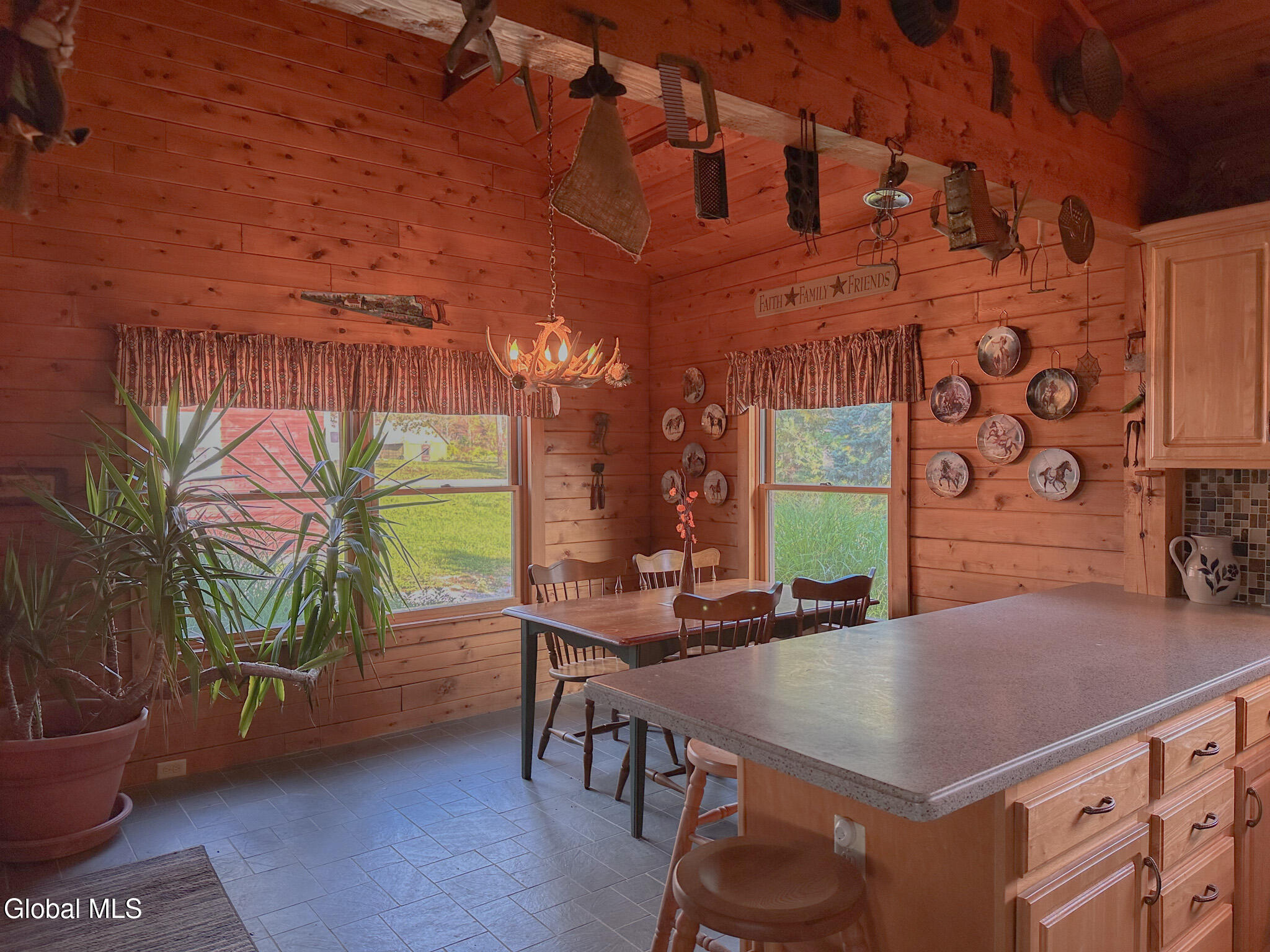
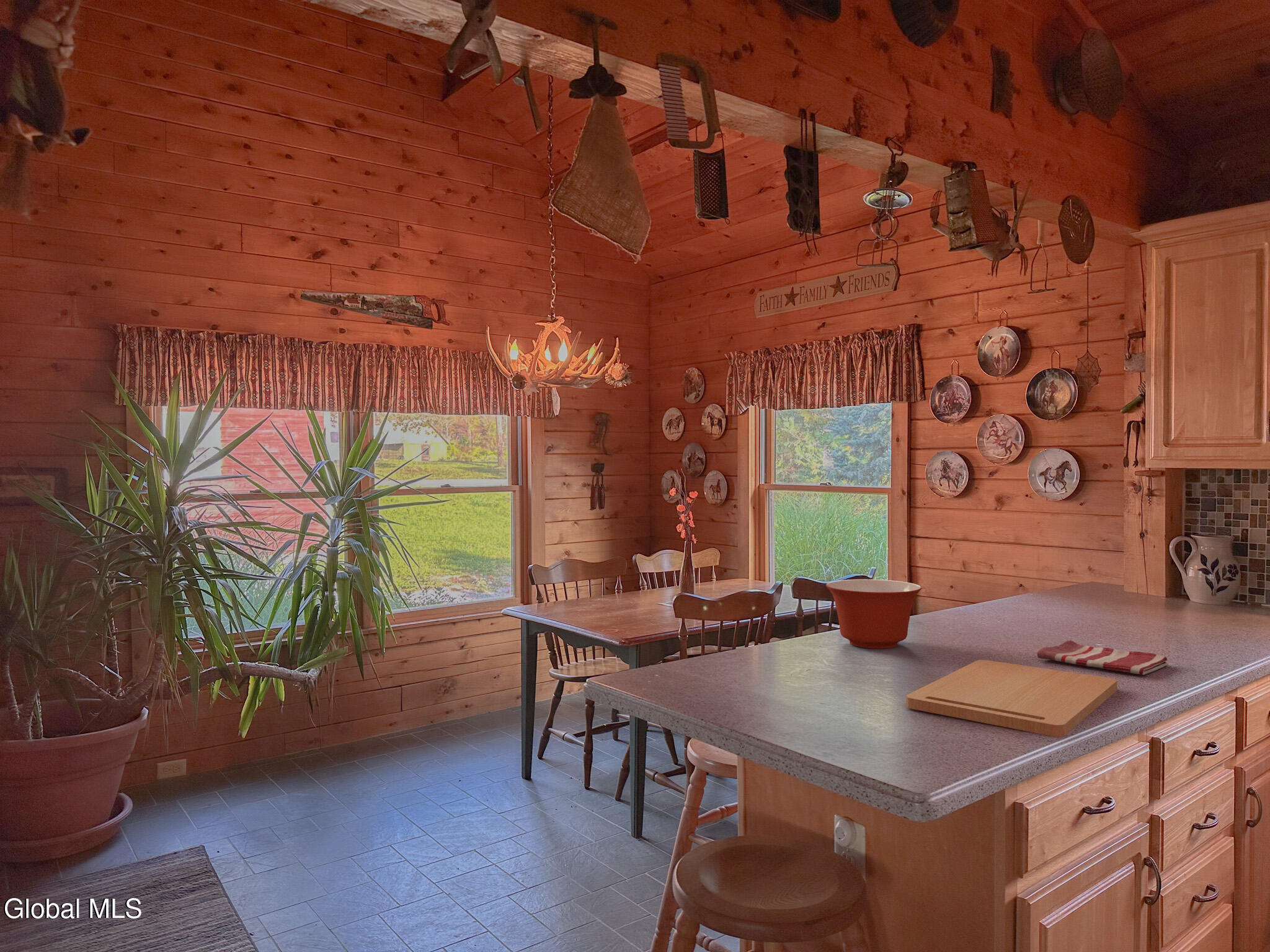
+ cutting board (1015, 692)
+ mixing bowl (873, 614)
+ dish towel (1101, 657)
